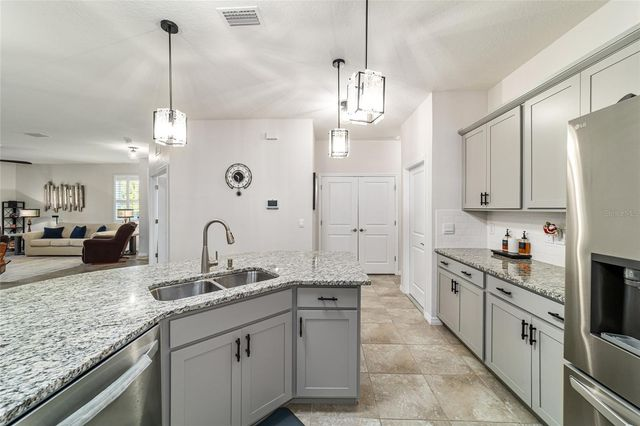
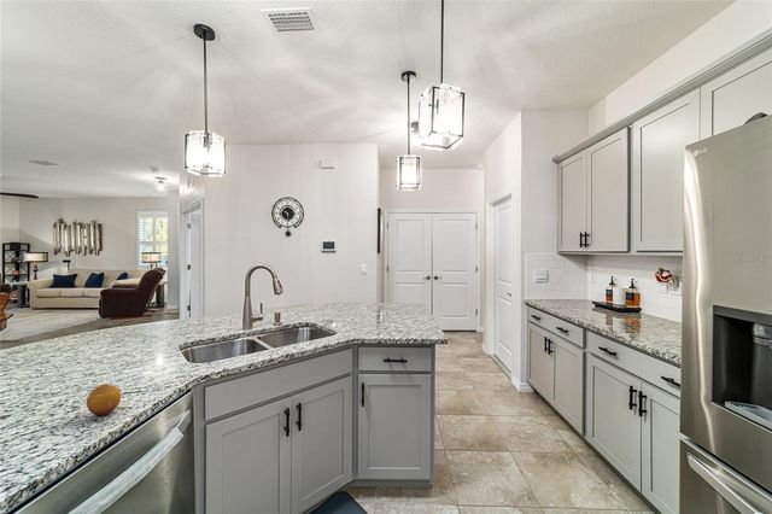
+ fruit (104, 398)
